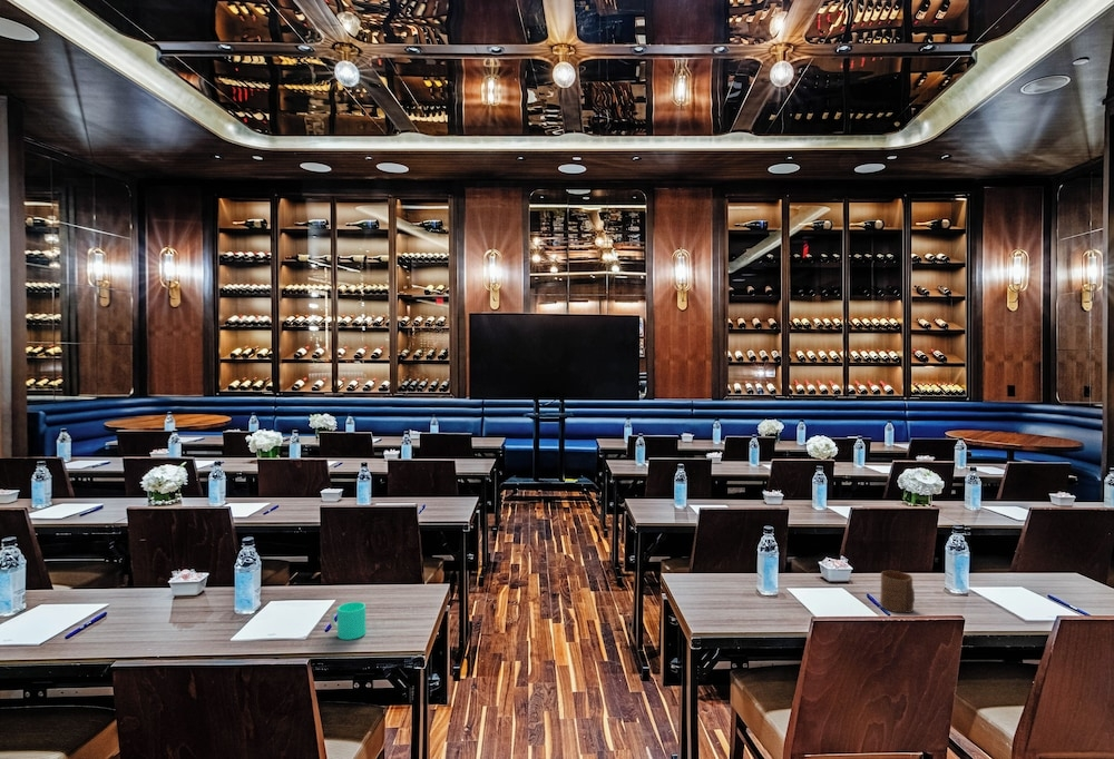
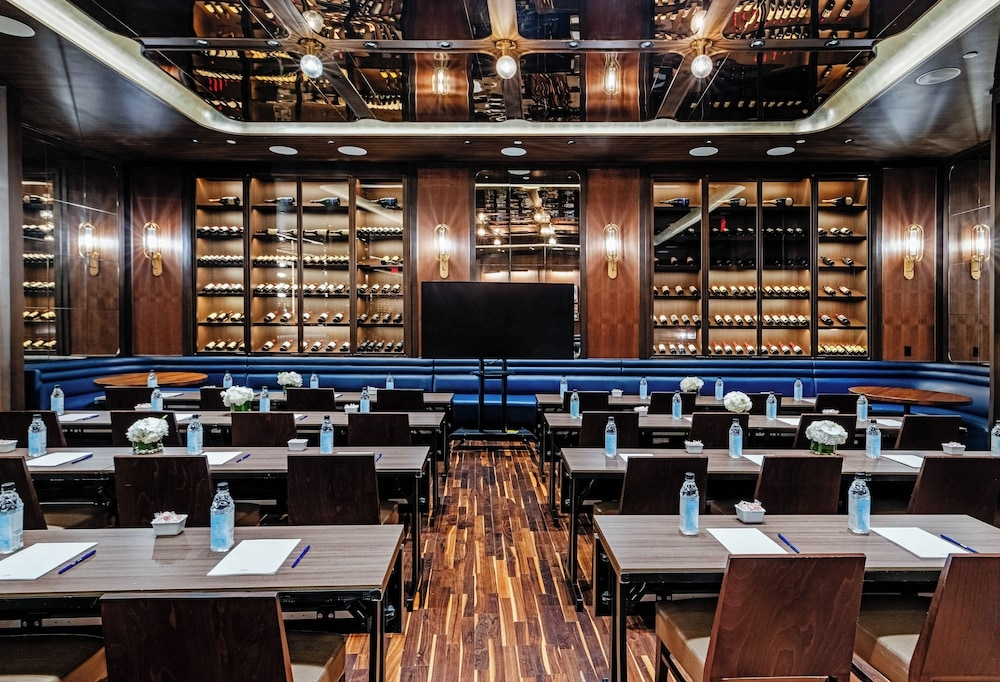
- cup (346, 620)
- cup (897, 591)
